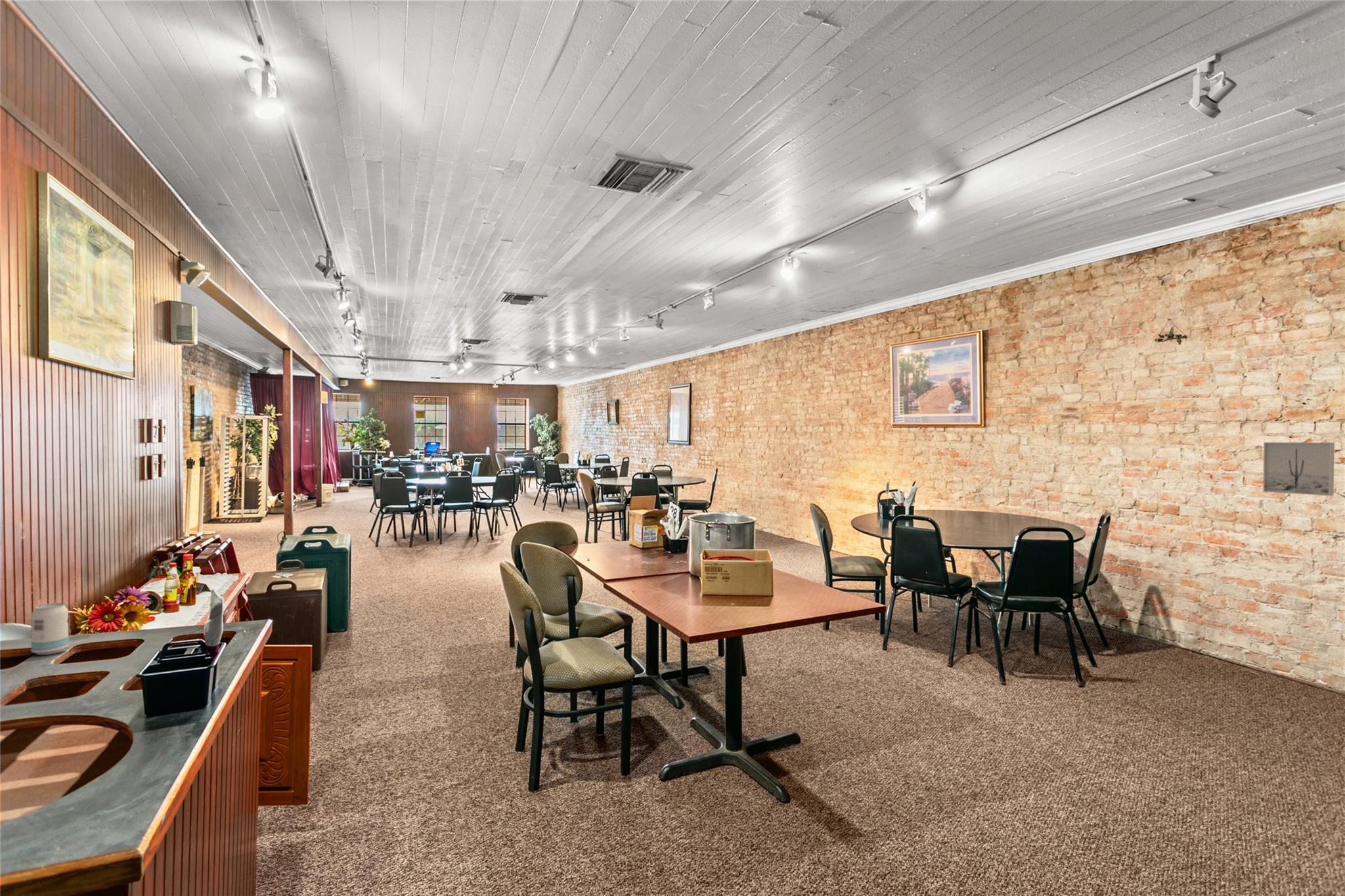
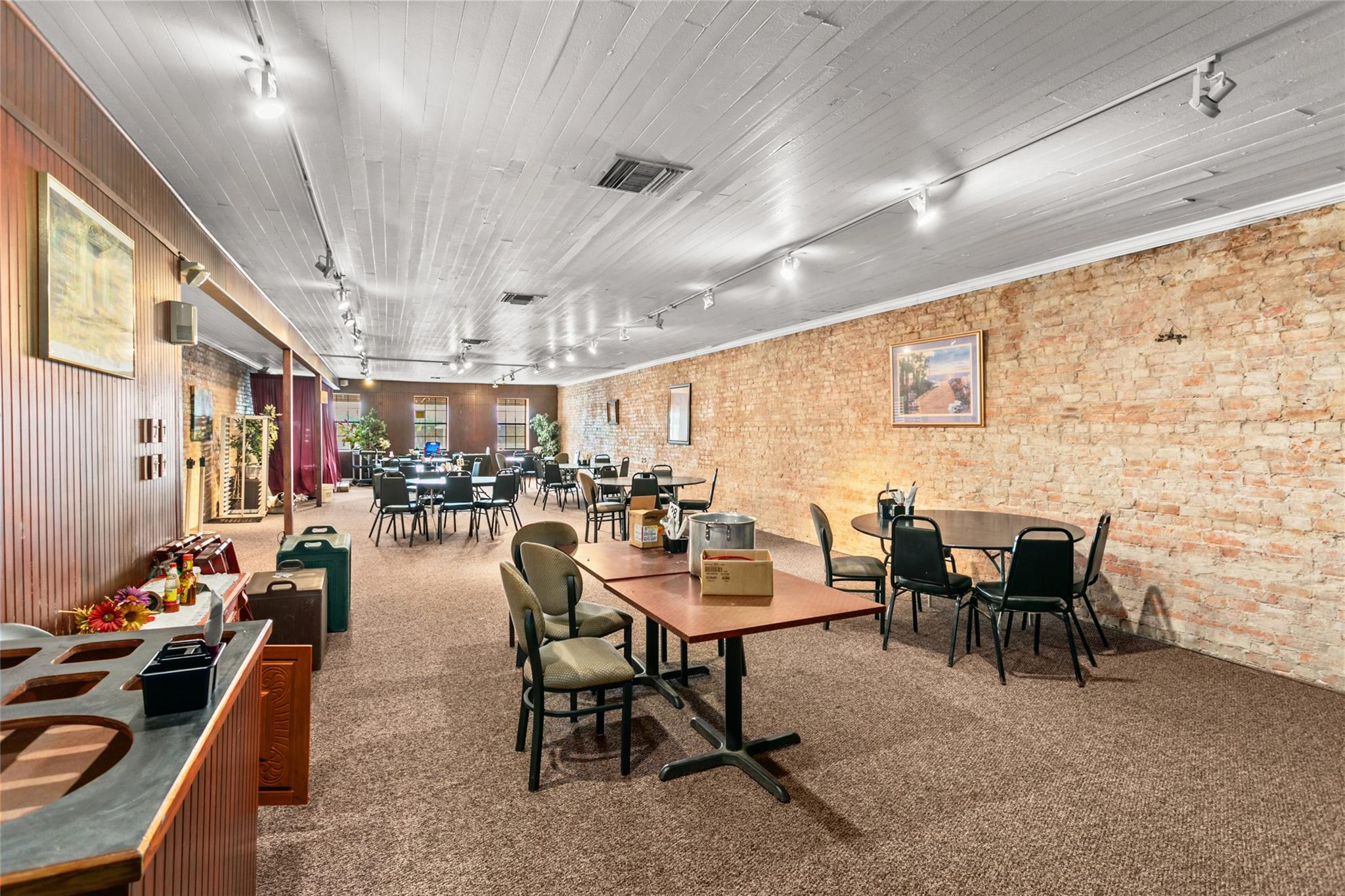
- beverage can (50, 629)
- wall art (1297, 468)
